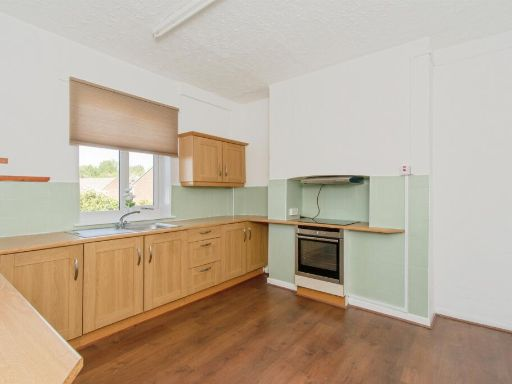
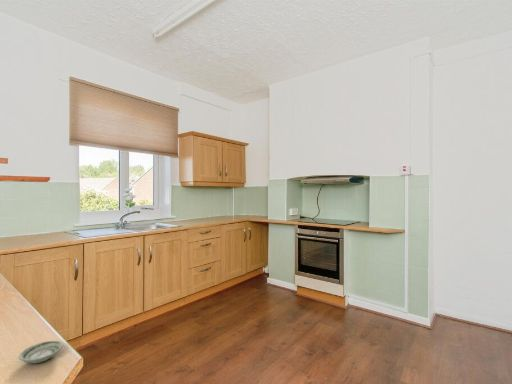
+ saucer (41, 353)
